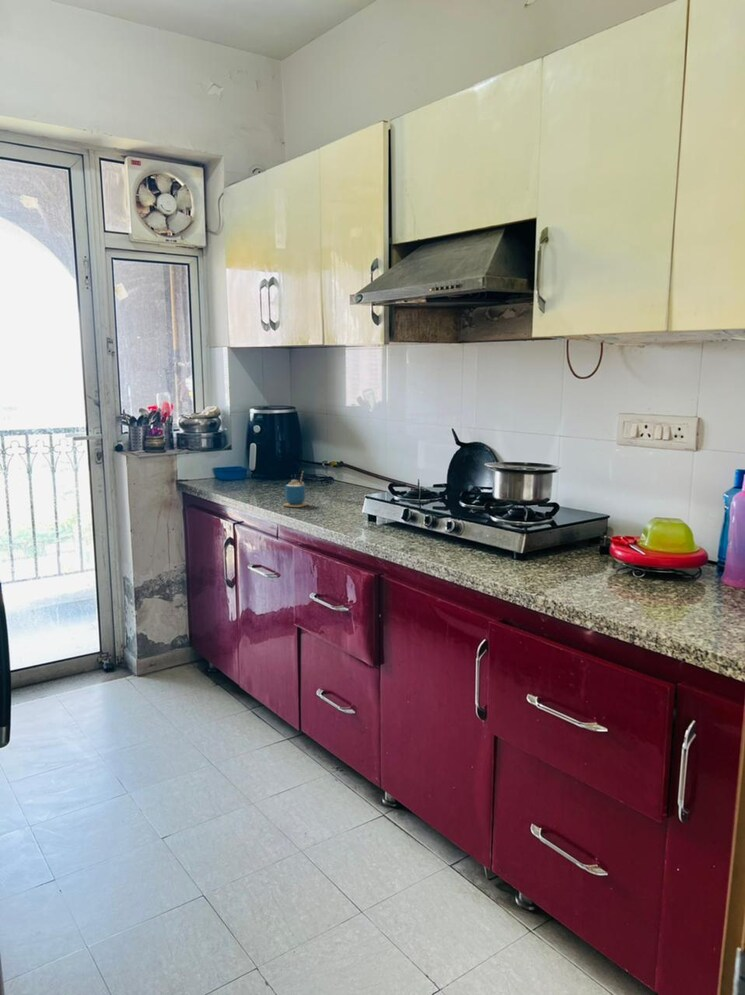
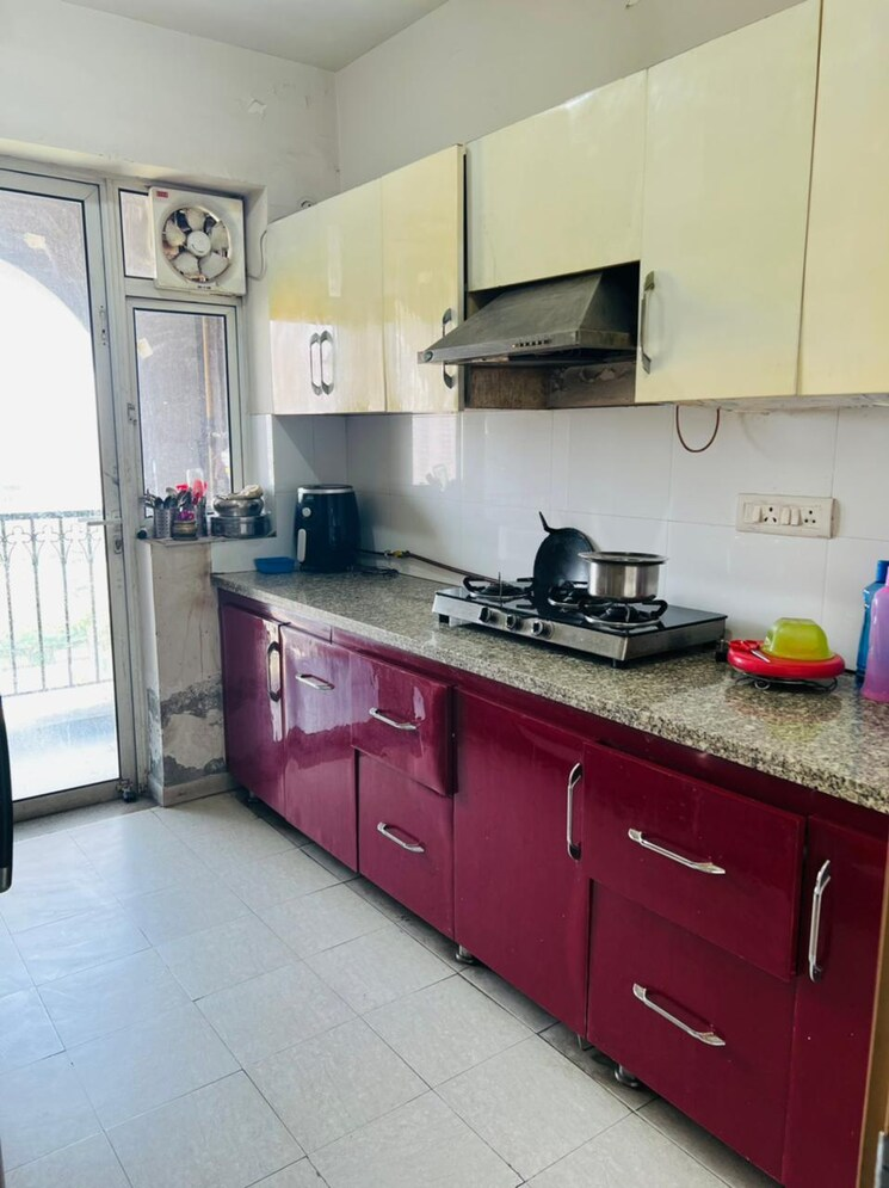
- cup (295, 488)
